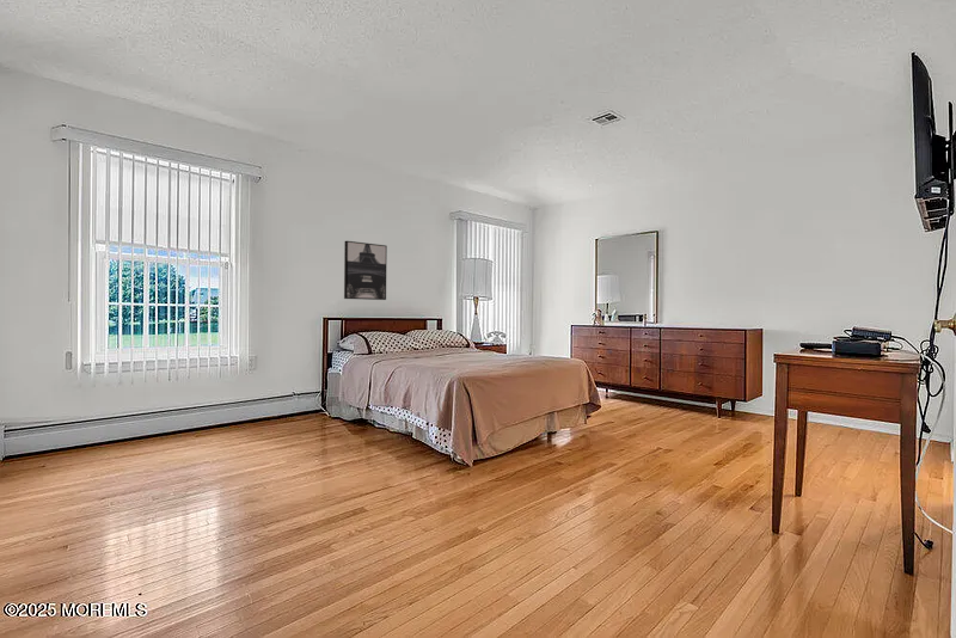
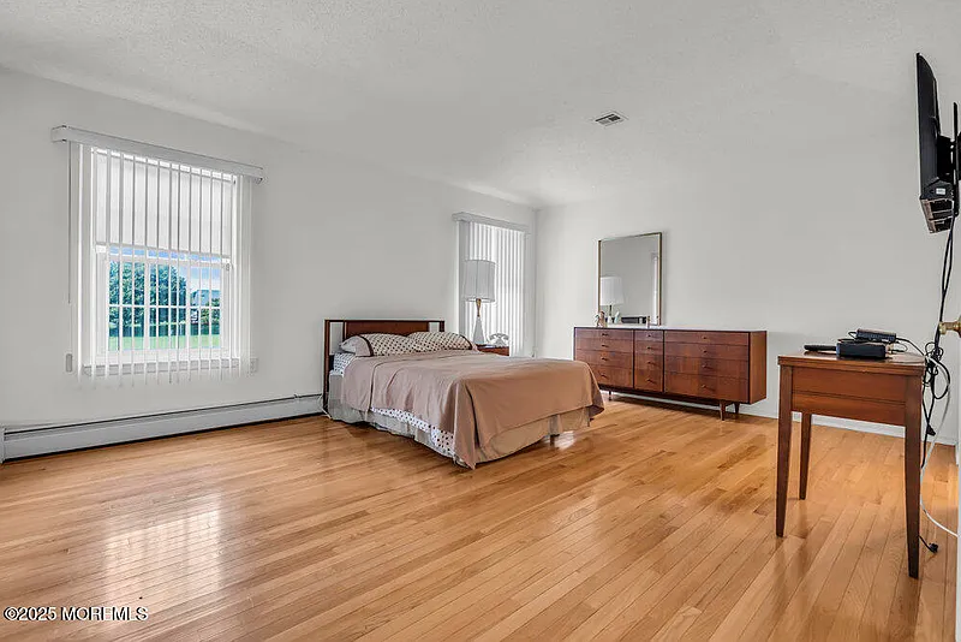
- wall art (366, 271)
